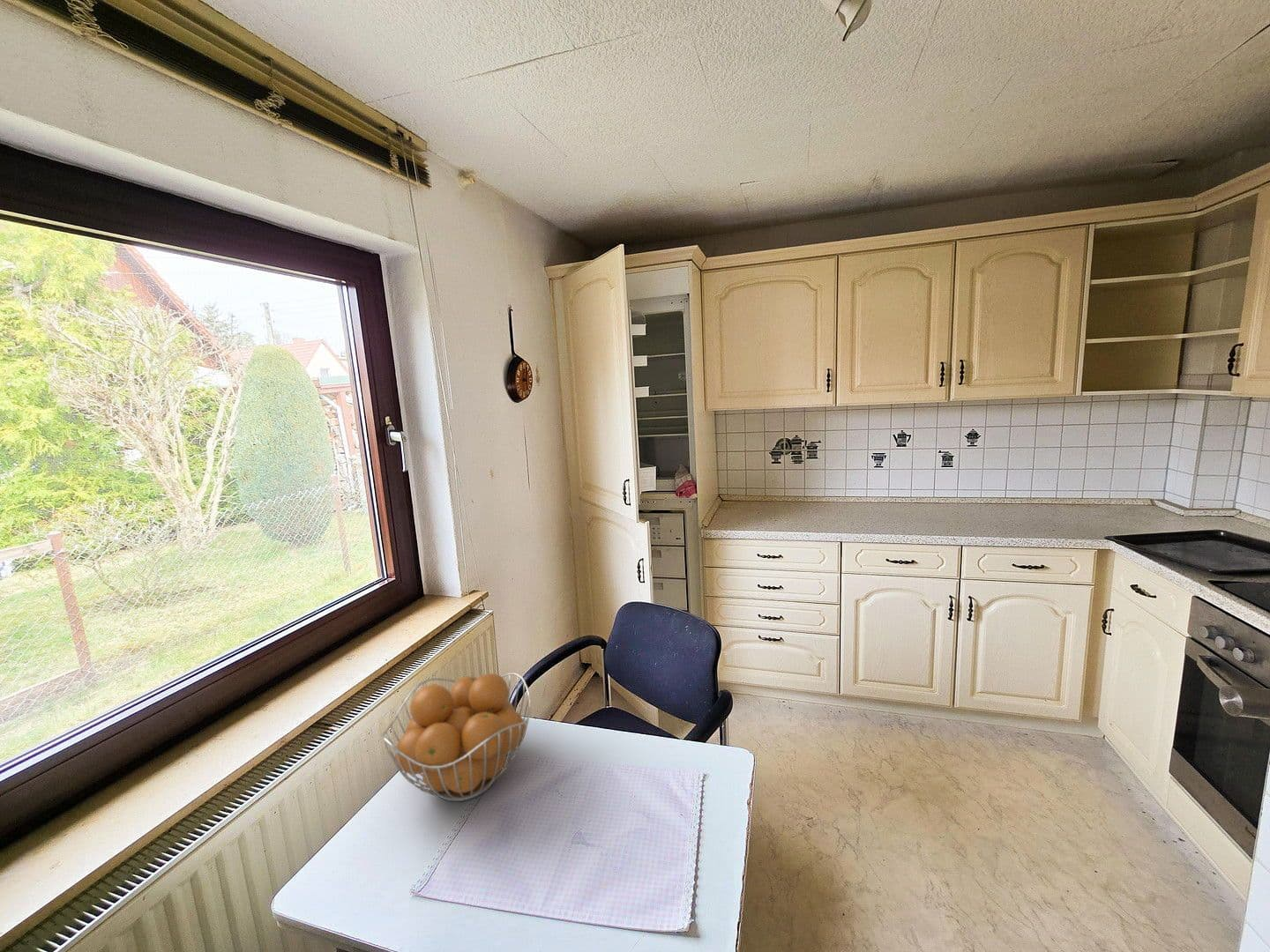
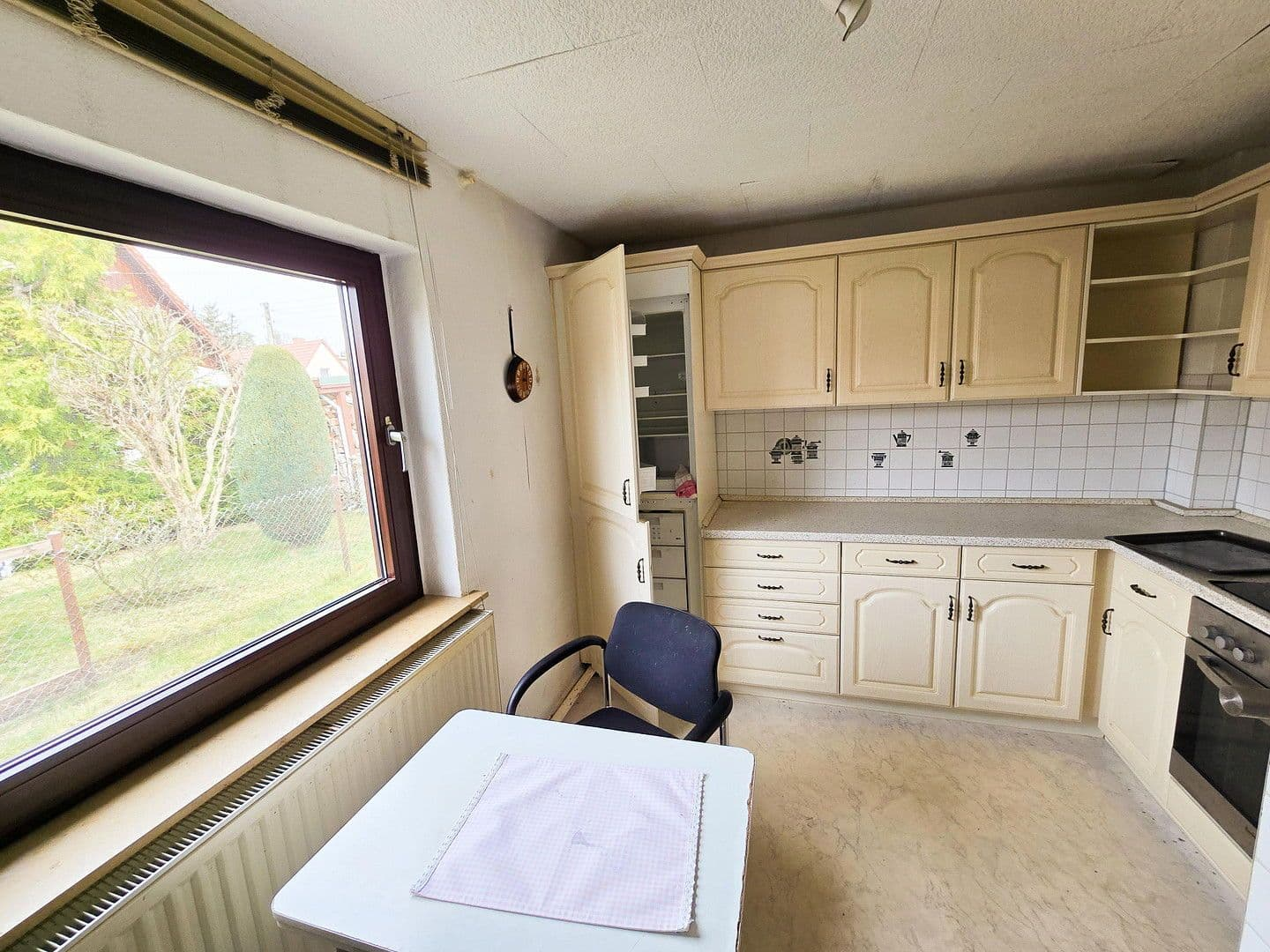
- fruit basket (461, 733)
